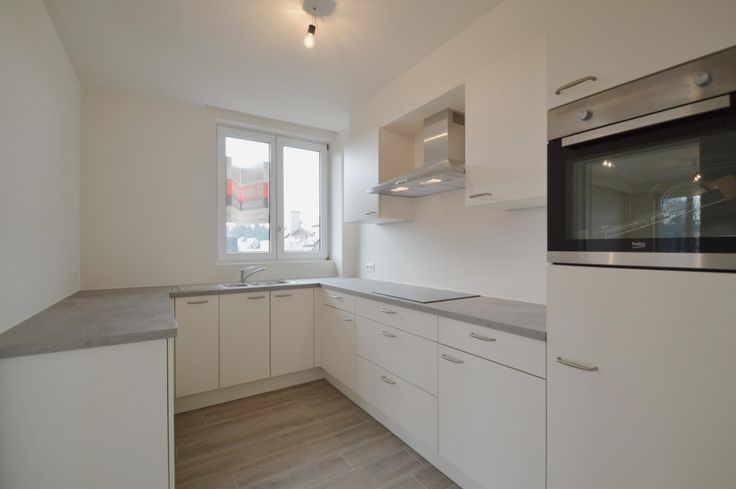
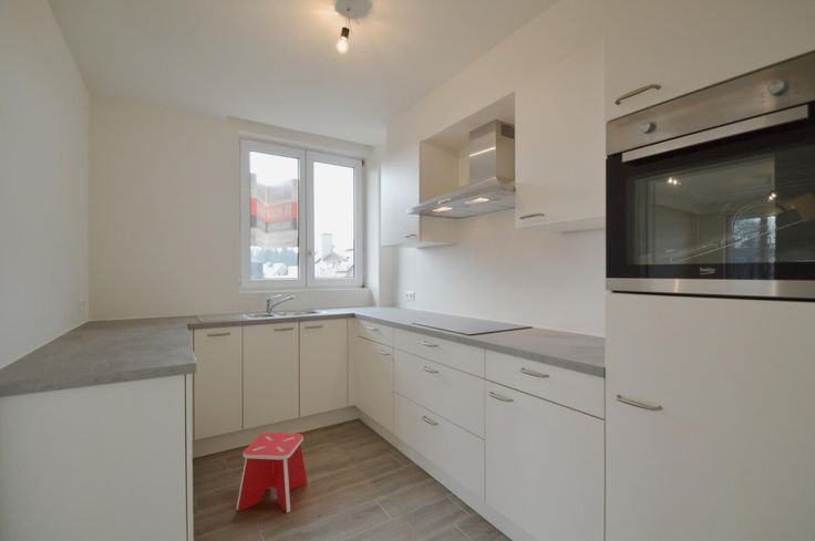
+ step stool (274, 469)
